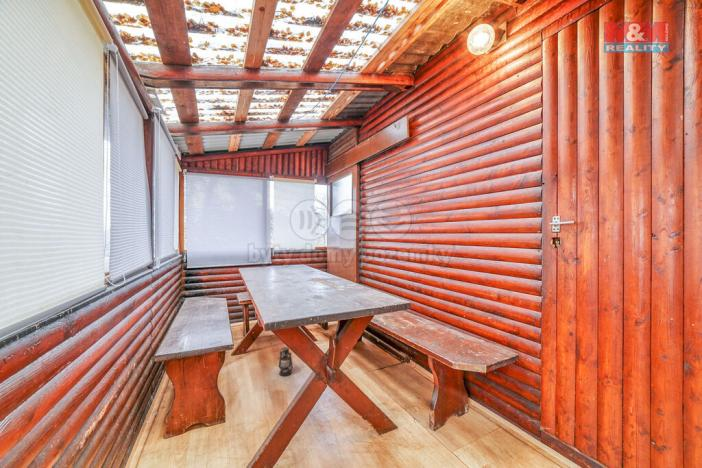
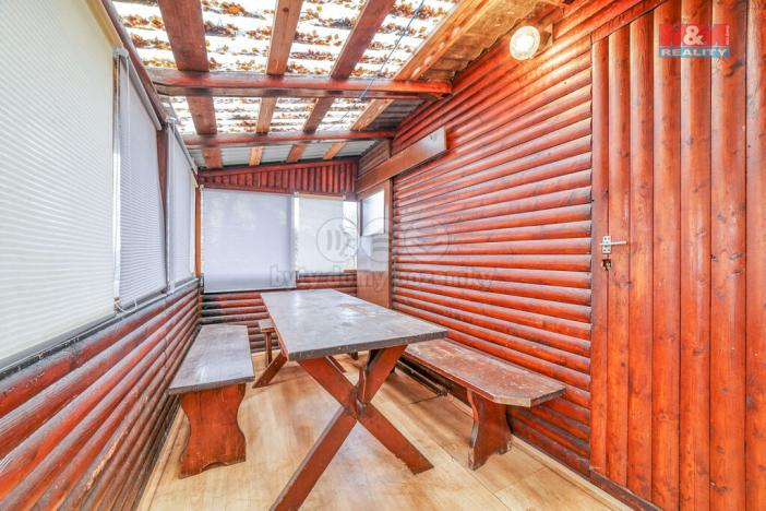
- lantern (284, 361)
